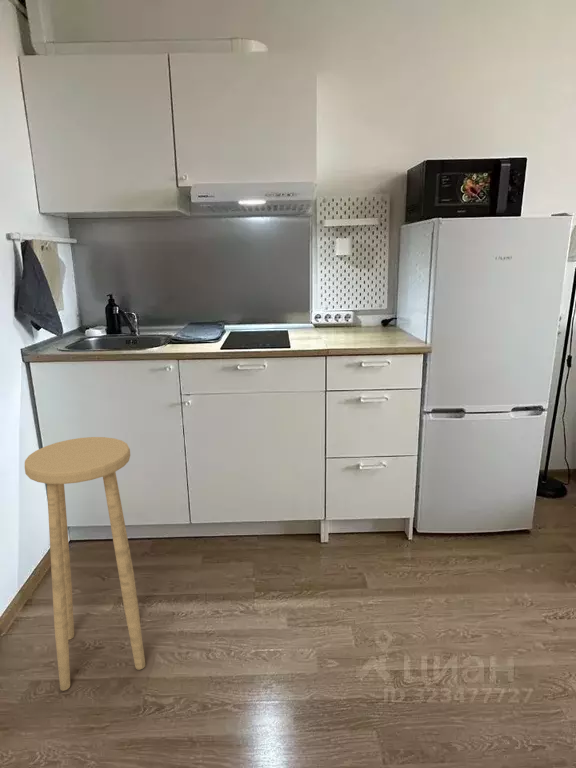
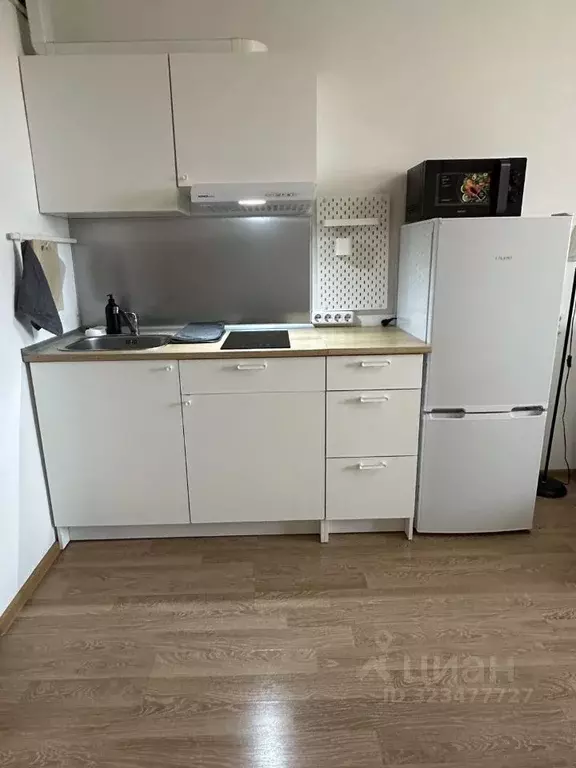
- stool (69, 558)
